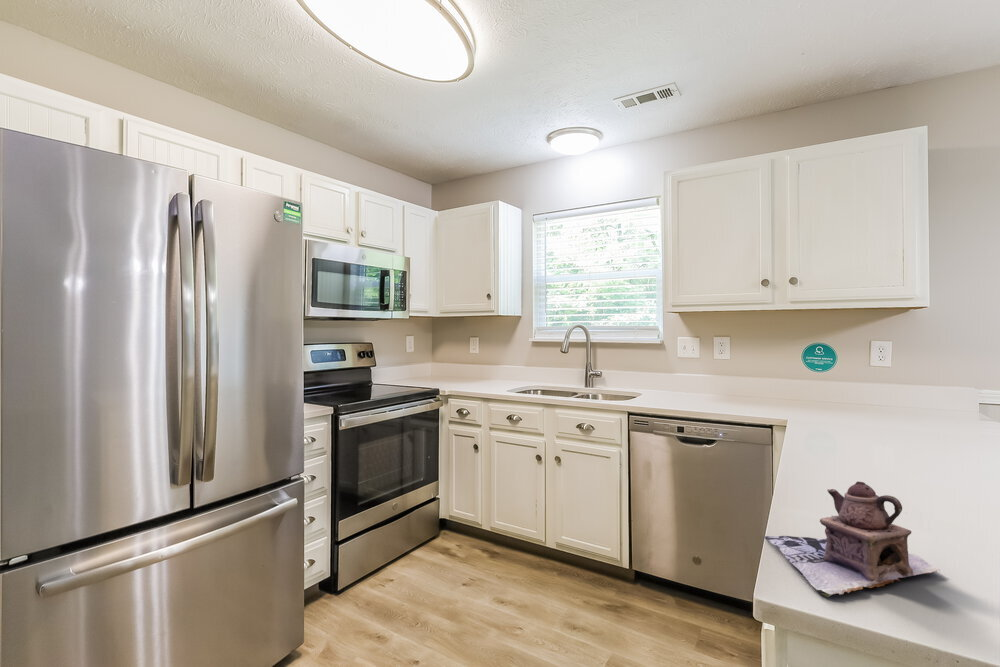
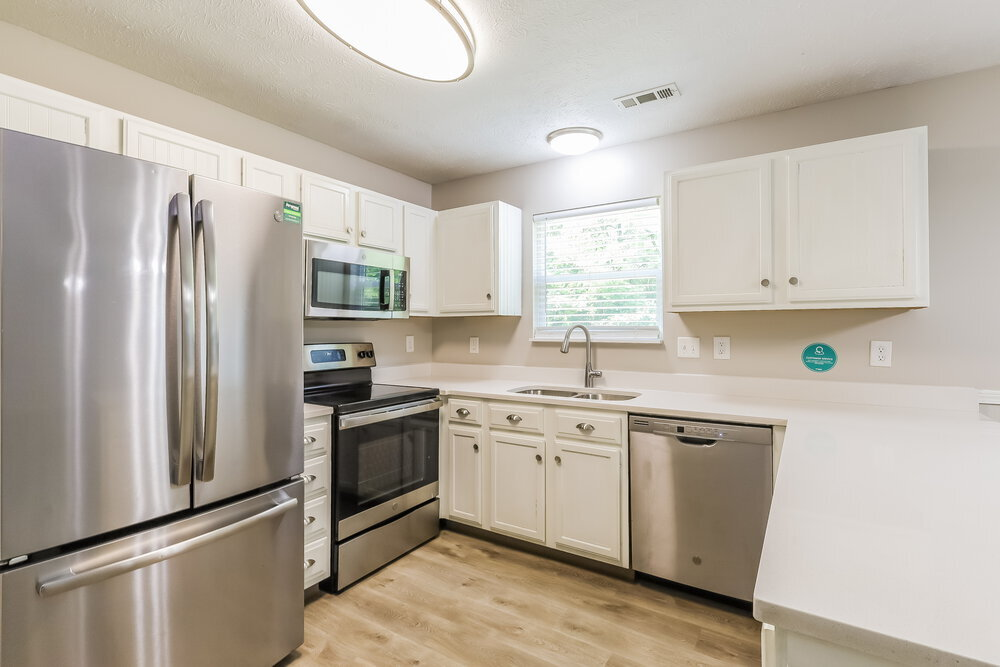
- teapot (858, 523)
